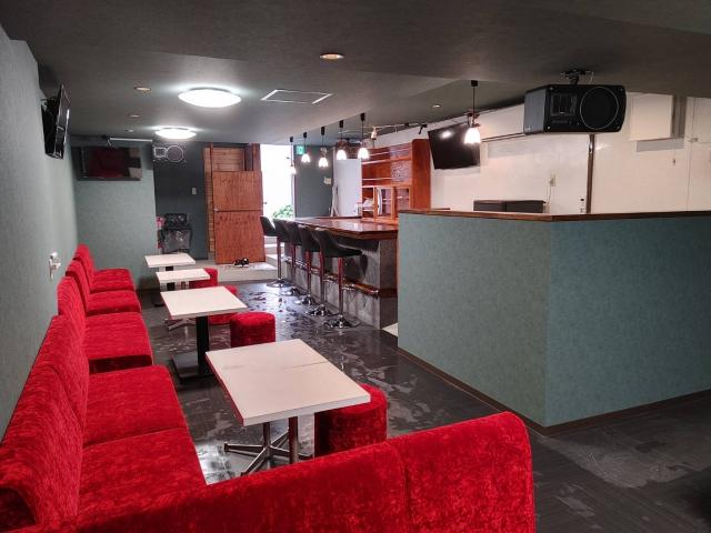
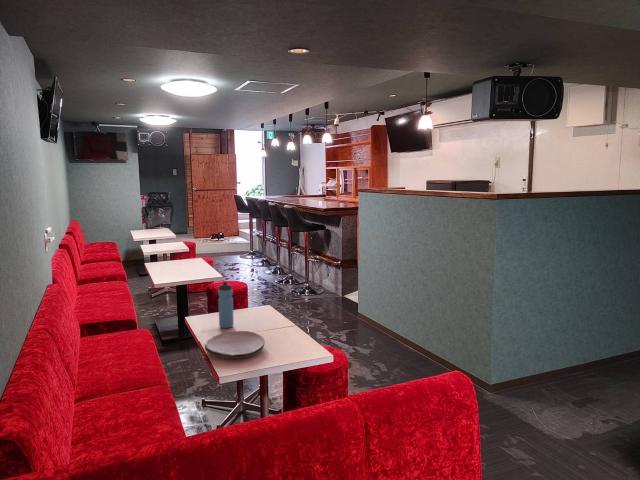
+ plate (235, 345)
+ water bottle (225, 304)
